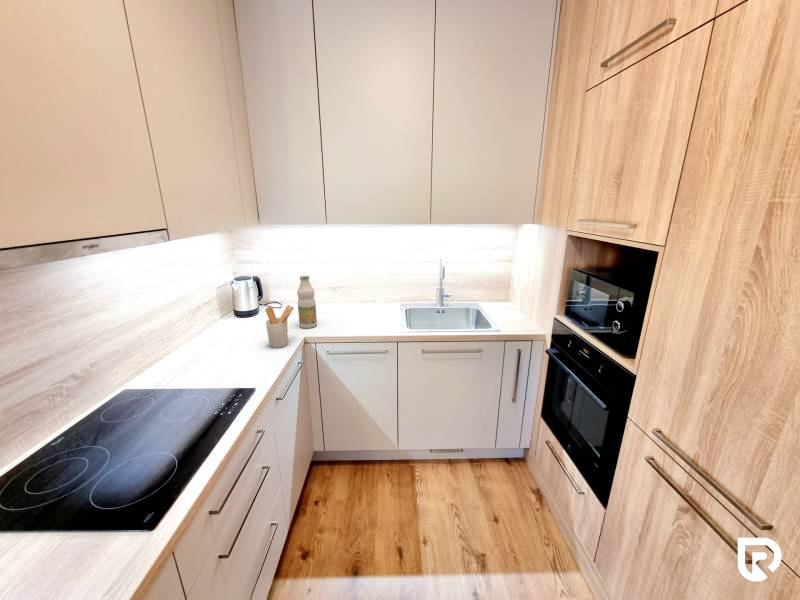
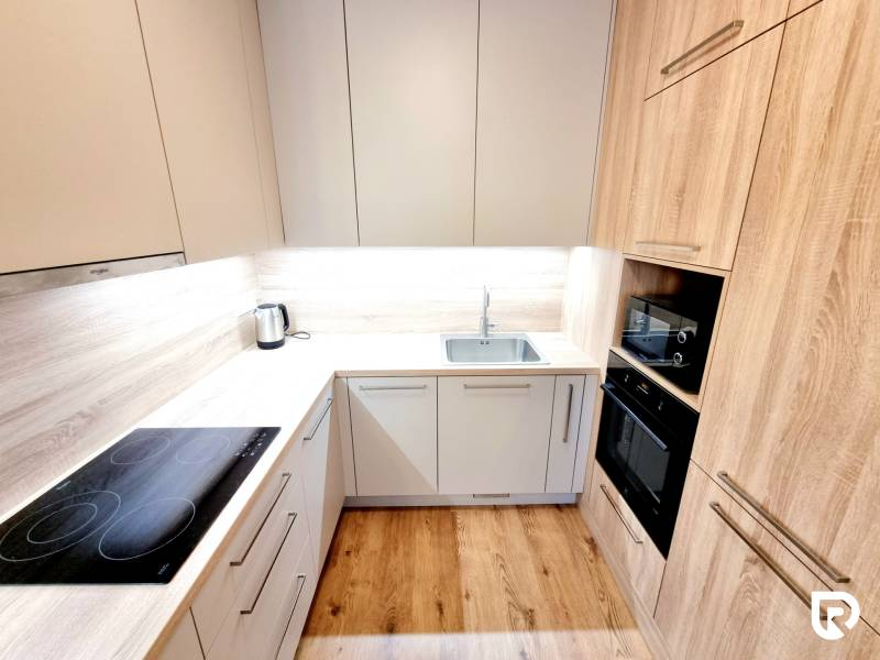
- utensil holder (281, 325)
- bottle (306, 301)
